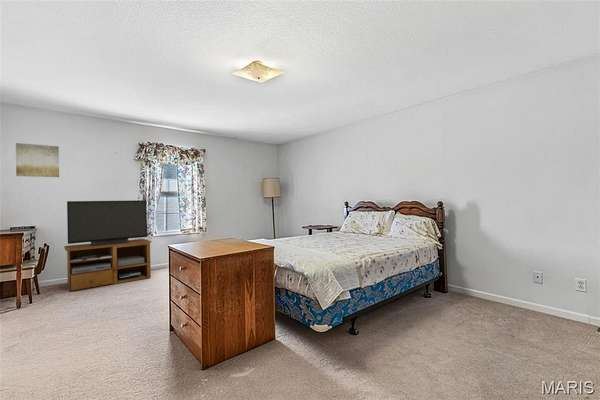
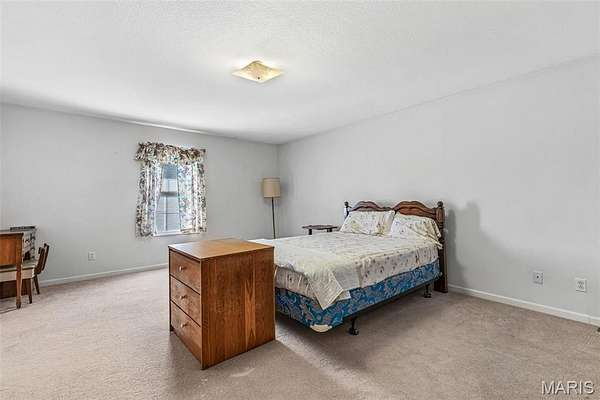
- wall art (38, 160)
- tv stand (109, 240)
